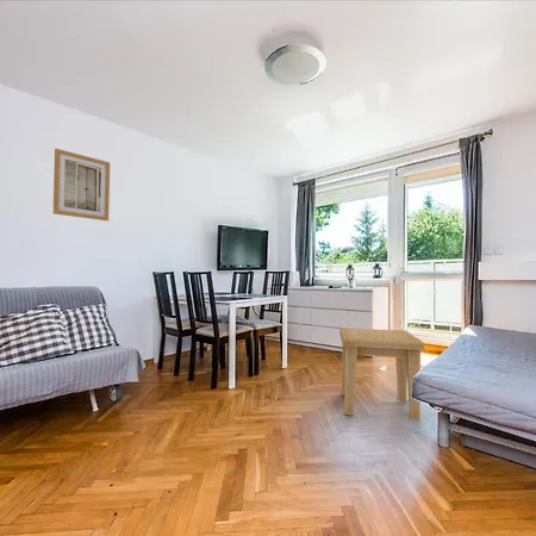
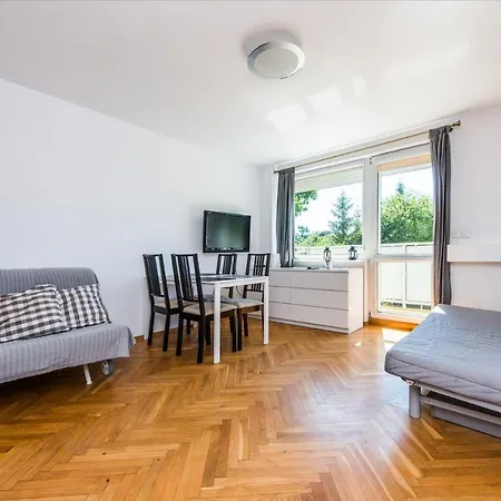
- side table (376, 355)
- wall art (82, 186)
